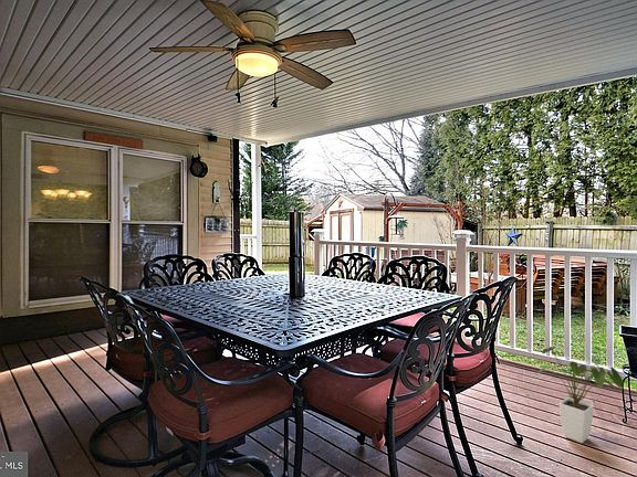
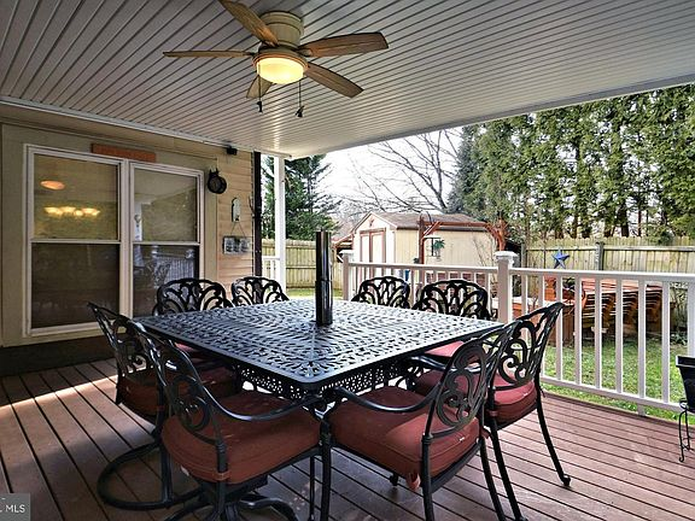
- house plant (574, 398)
